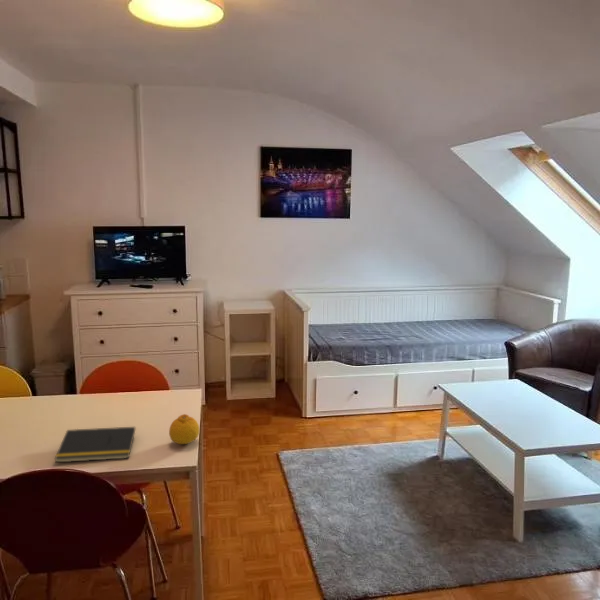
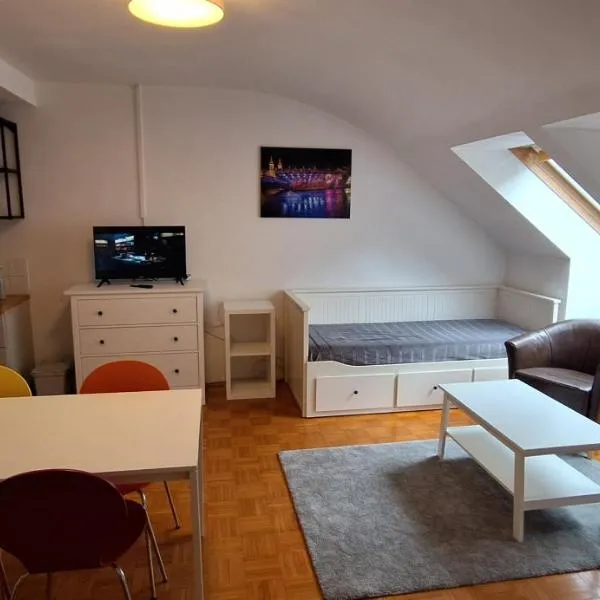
- notepad (97, 443)
- fruit (184, 428)
